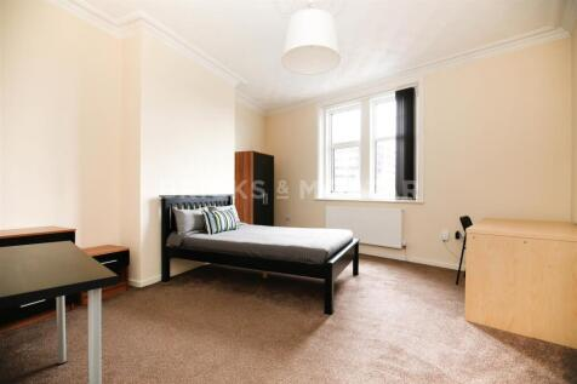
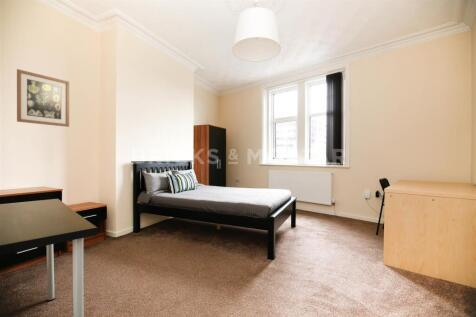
+ wall art (45, 100)
